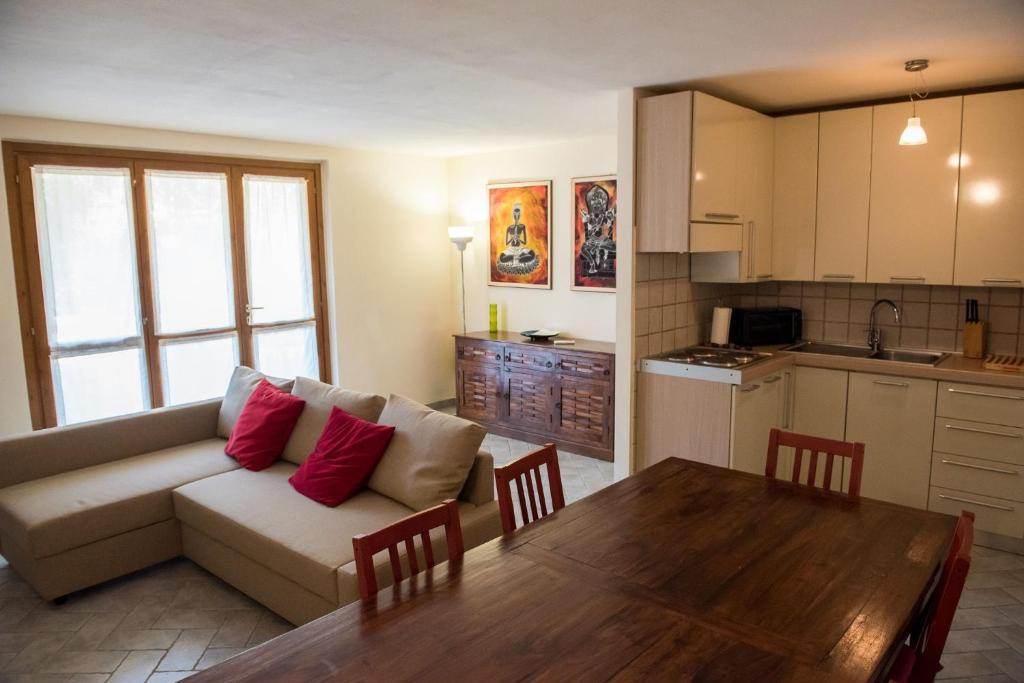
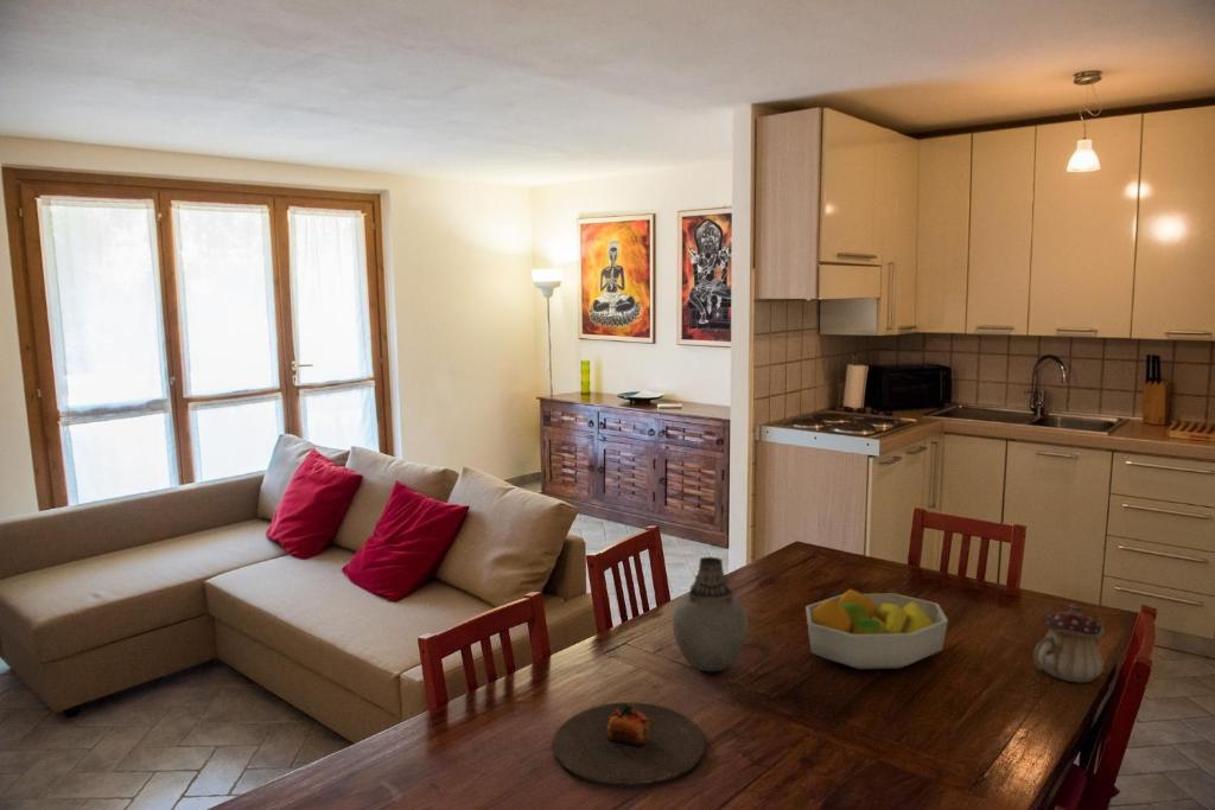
+ plate (629, 723)
+ fruit bowl (874, 624)
+ vase (710, 612)
+ teapot (1068, 638)
